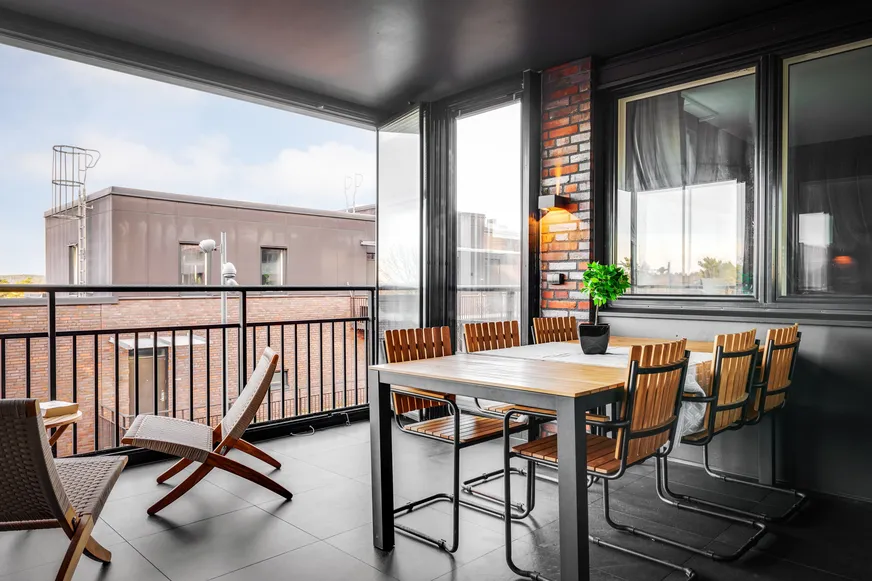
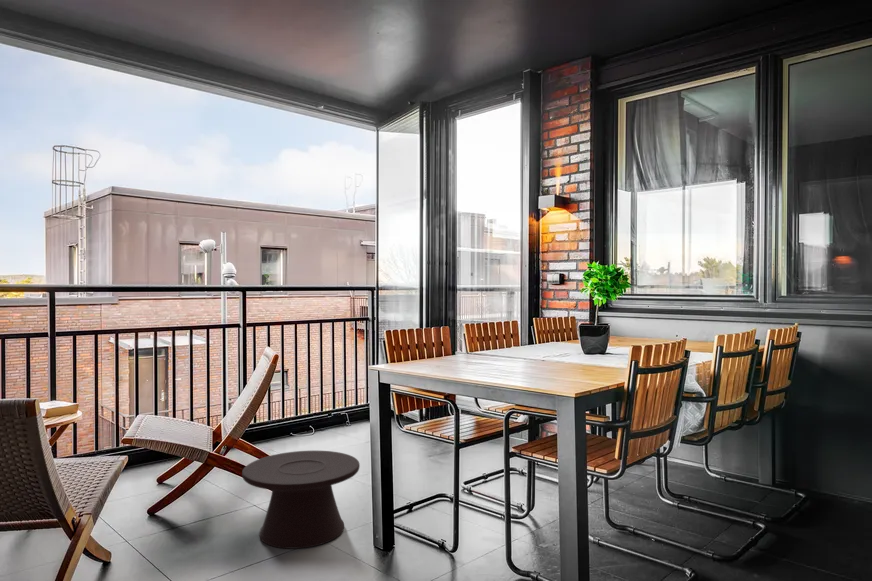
+ side table (302, 498)
